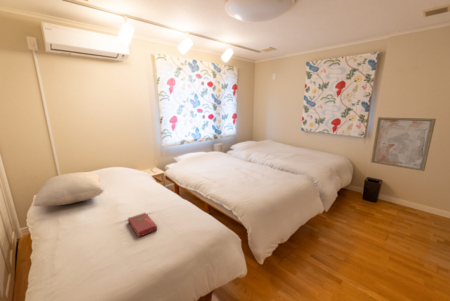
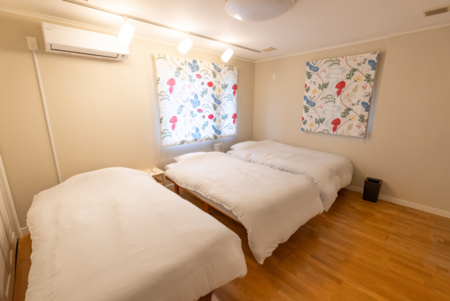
- book (142, 224)
- pillow (72, 187)
- wall art (400, 142)
